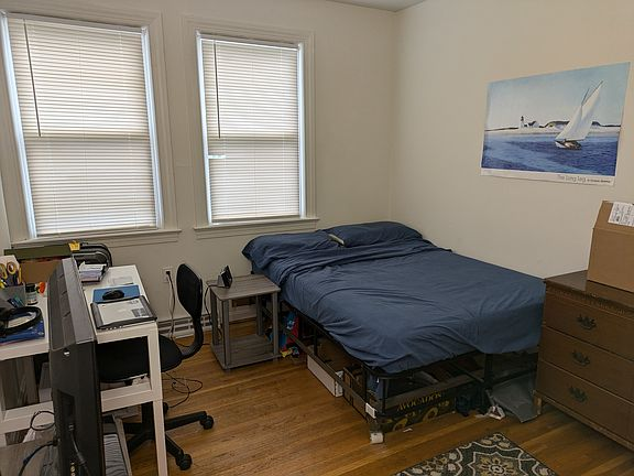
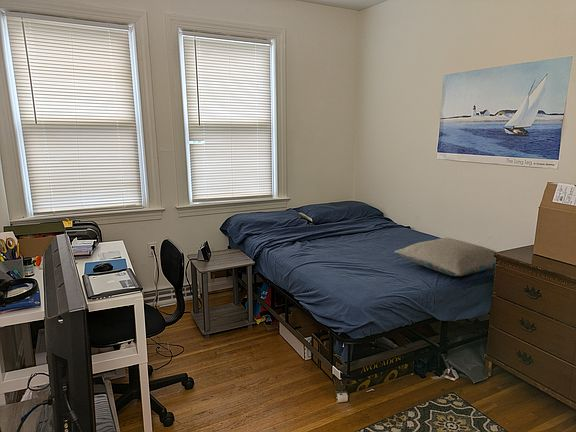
+ pillow (451, 255)
